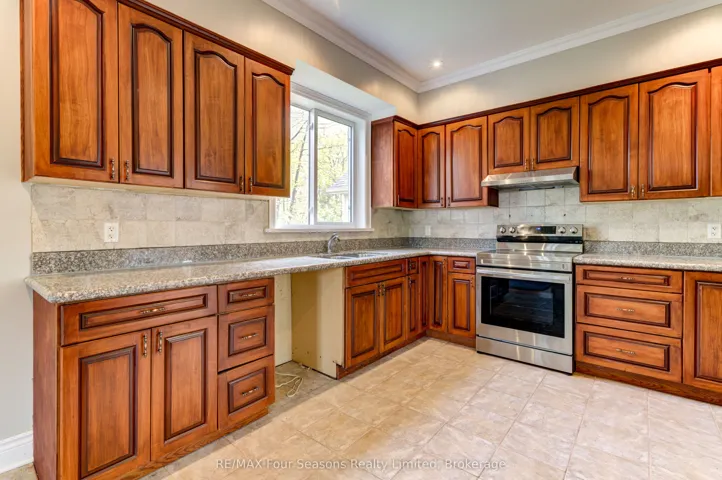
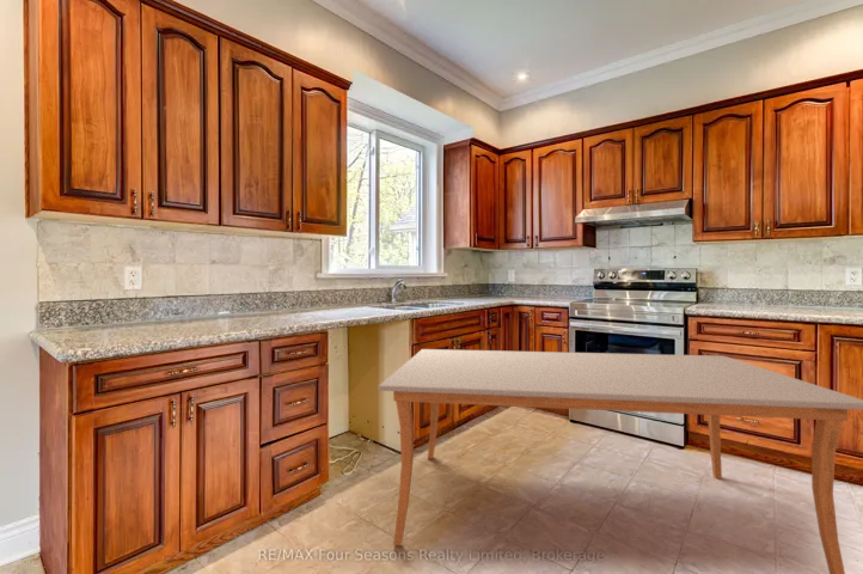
+ dining table (580, 408)
